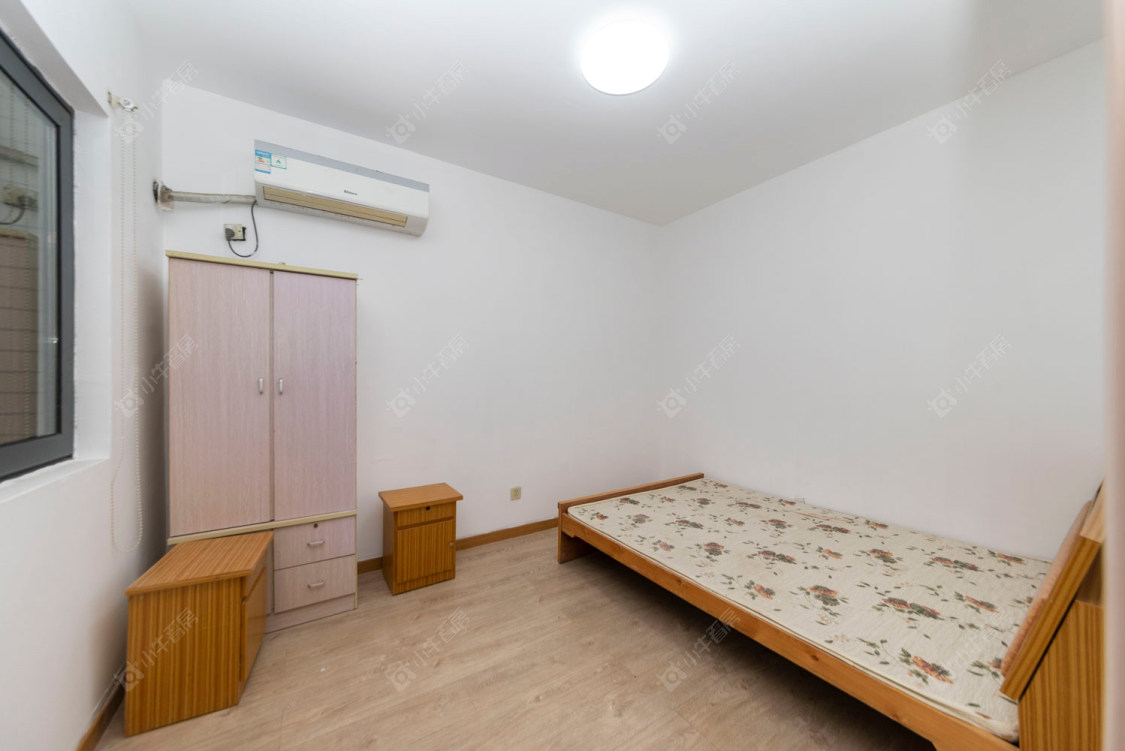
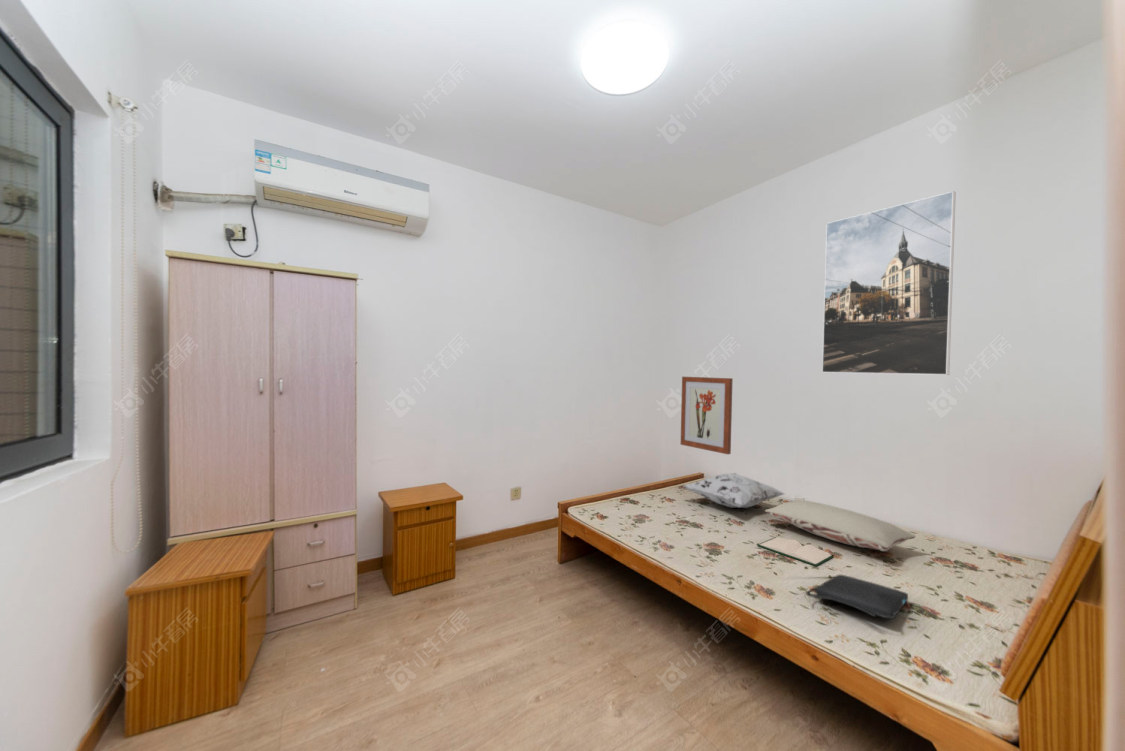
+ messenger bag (859, 596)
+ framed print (881, 291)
+ pillow (834, 523)
+ hardback book (794, 548)
+ wall art (705, 413)
+ decorative pillow (732, 490)
